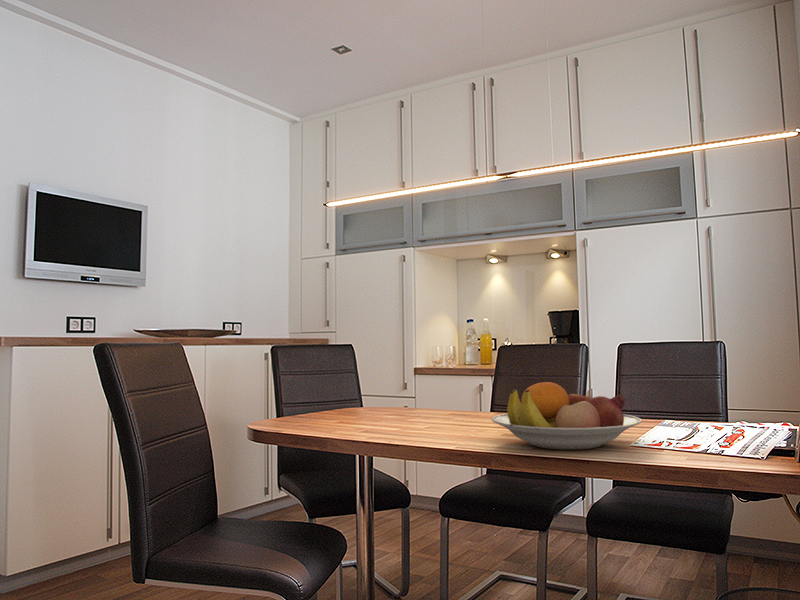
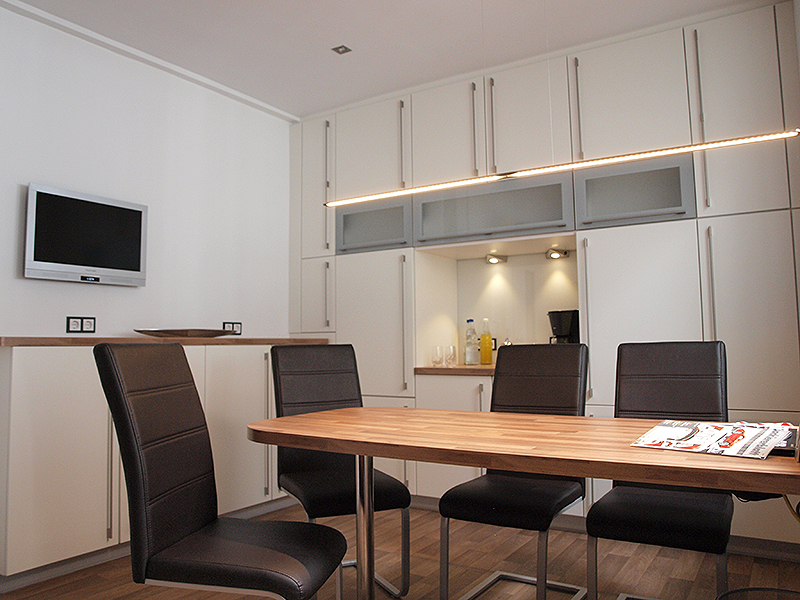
- fruit bowl (564, 412)
